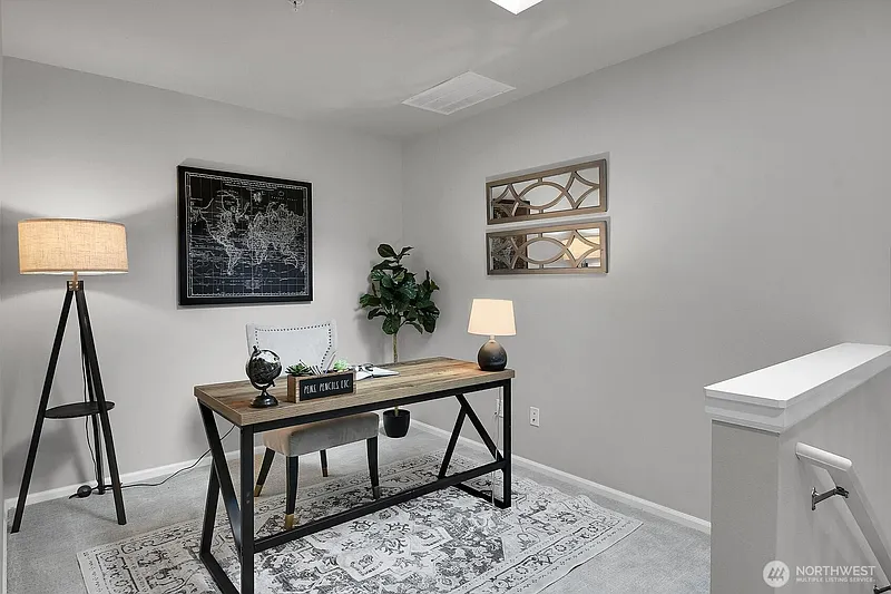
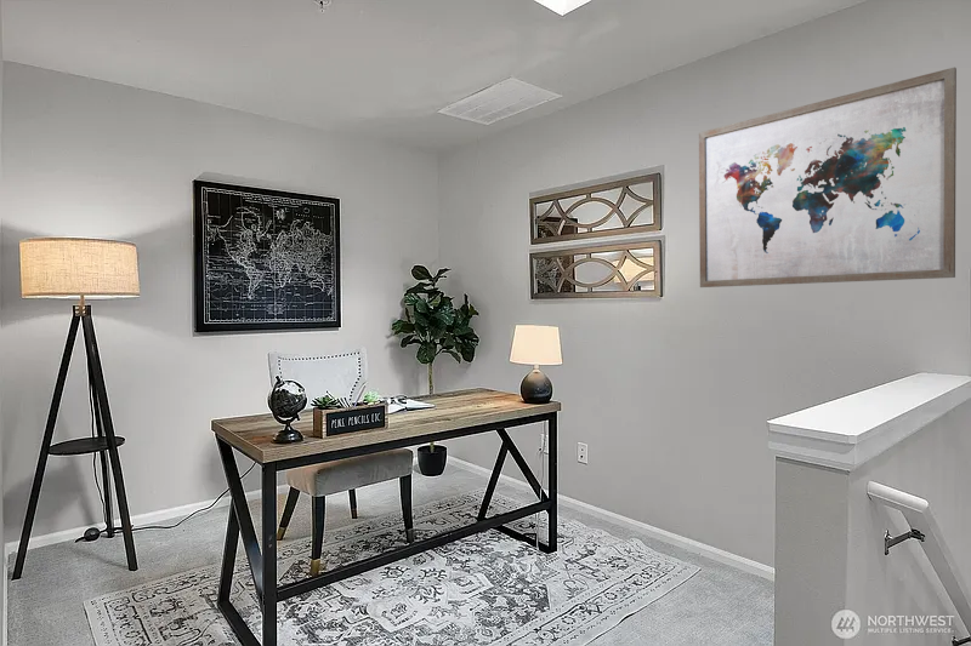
+ wall art (808, 194)
